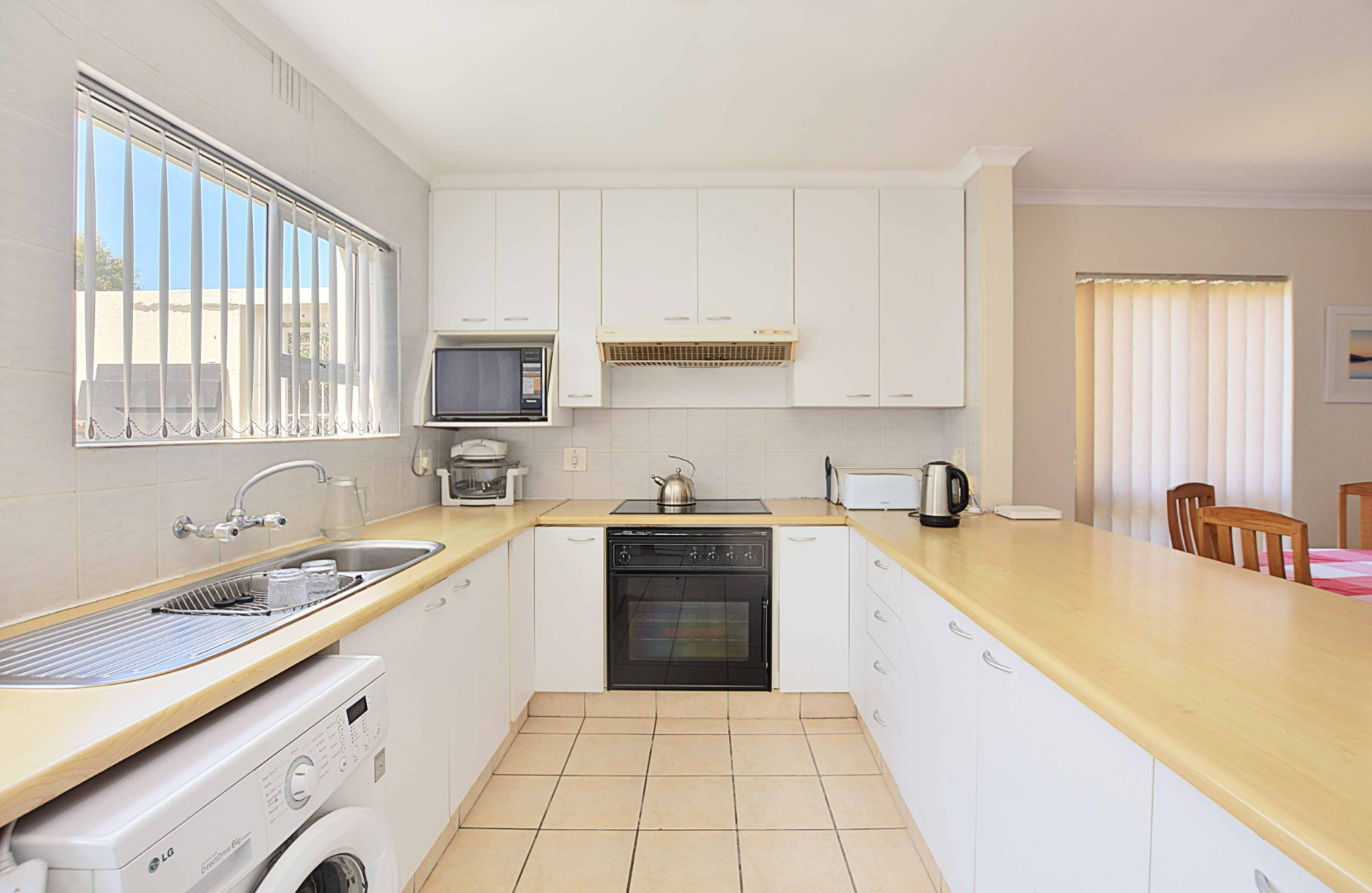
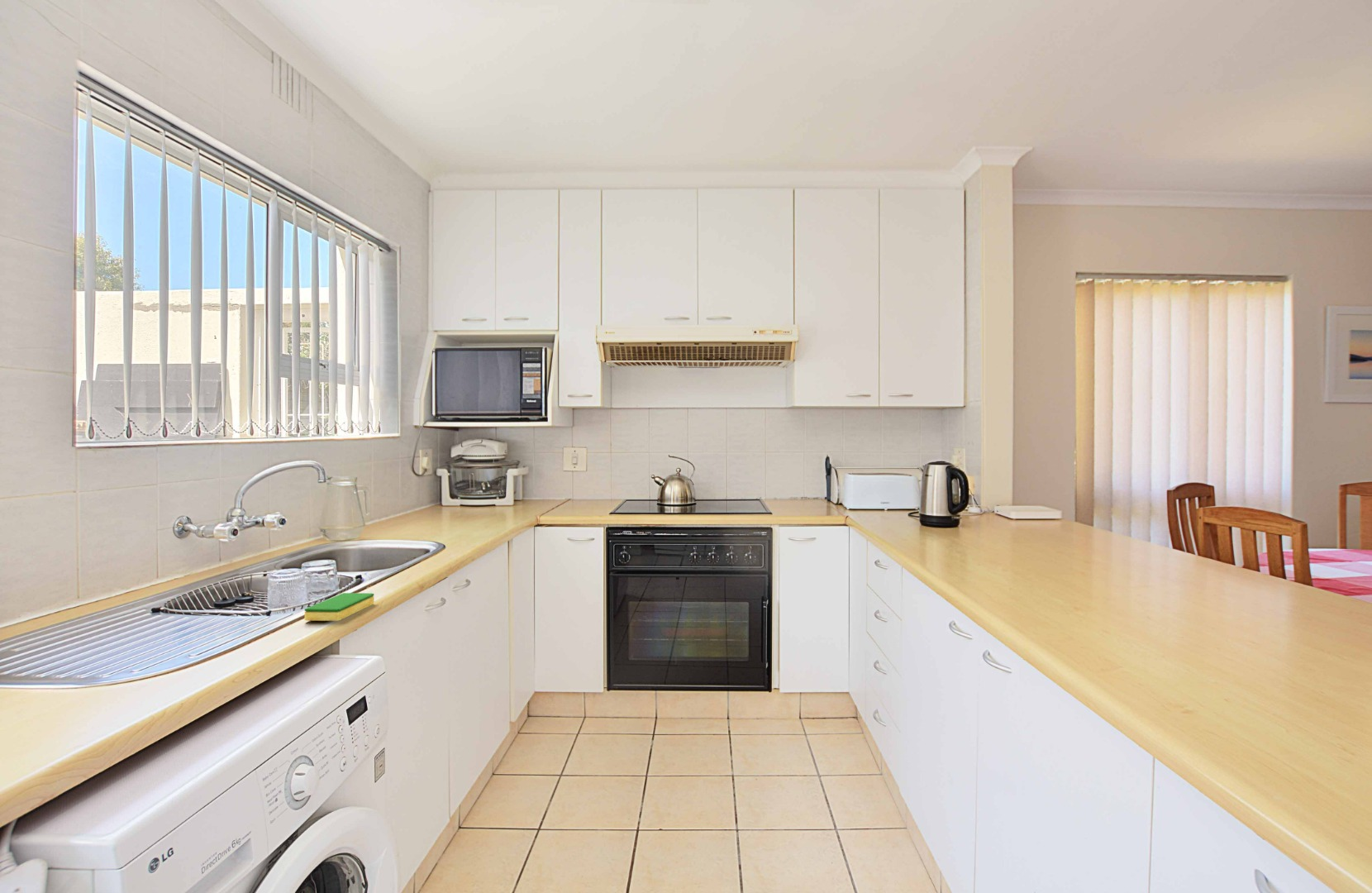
+ dish sponge (341, 606)
